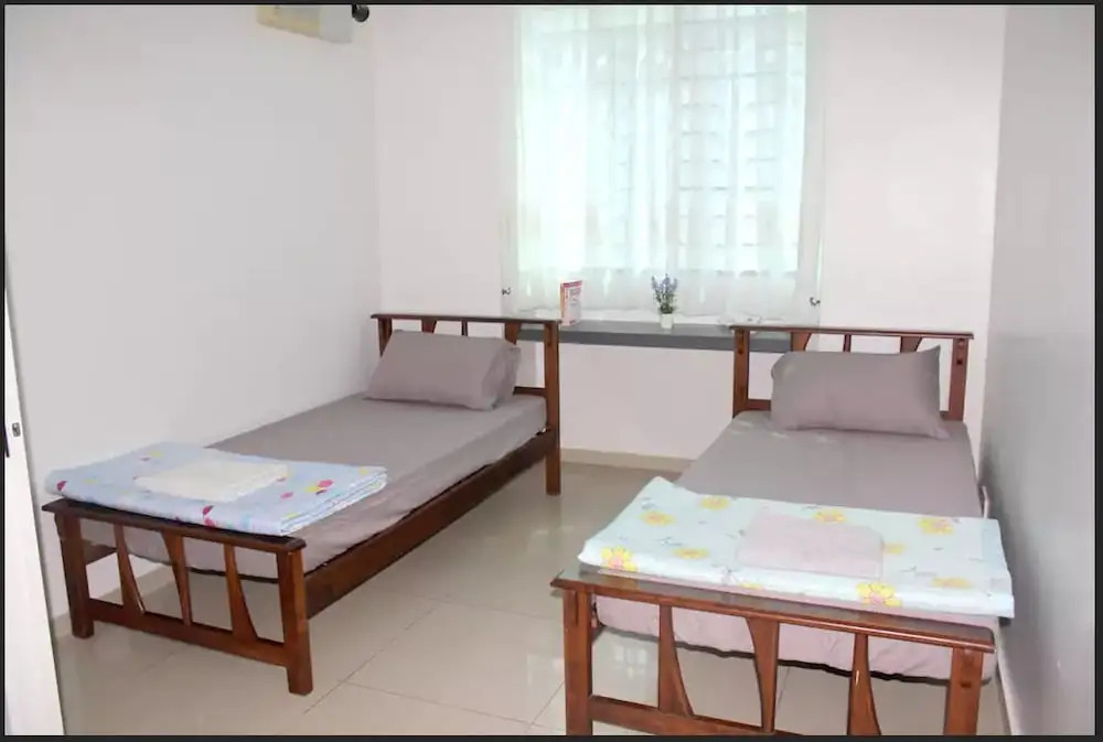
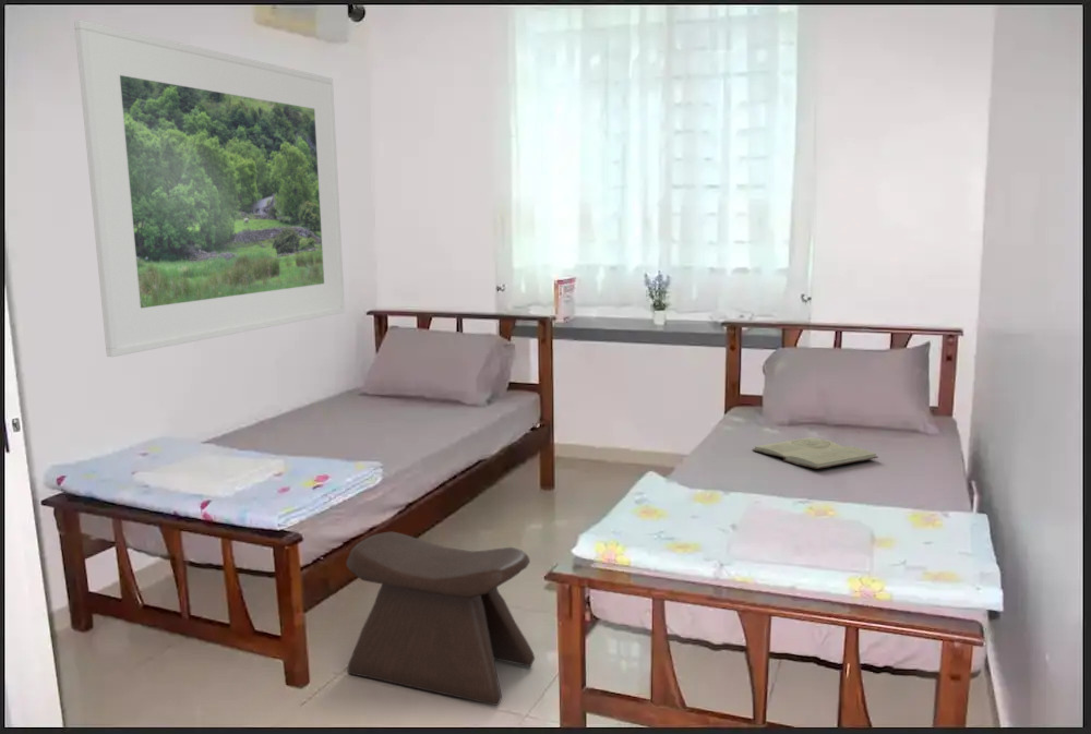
+ book (813, 452)
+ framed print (237, 195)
+ stool (439, 609)
